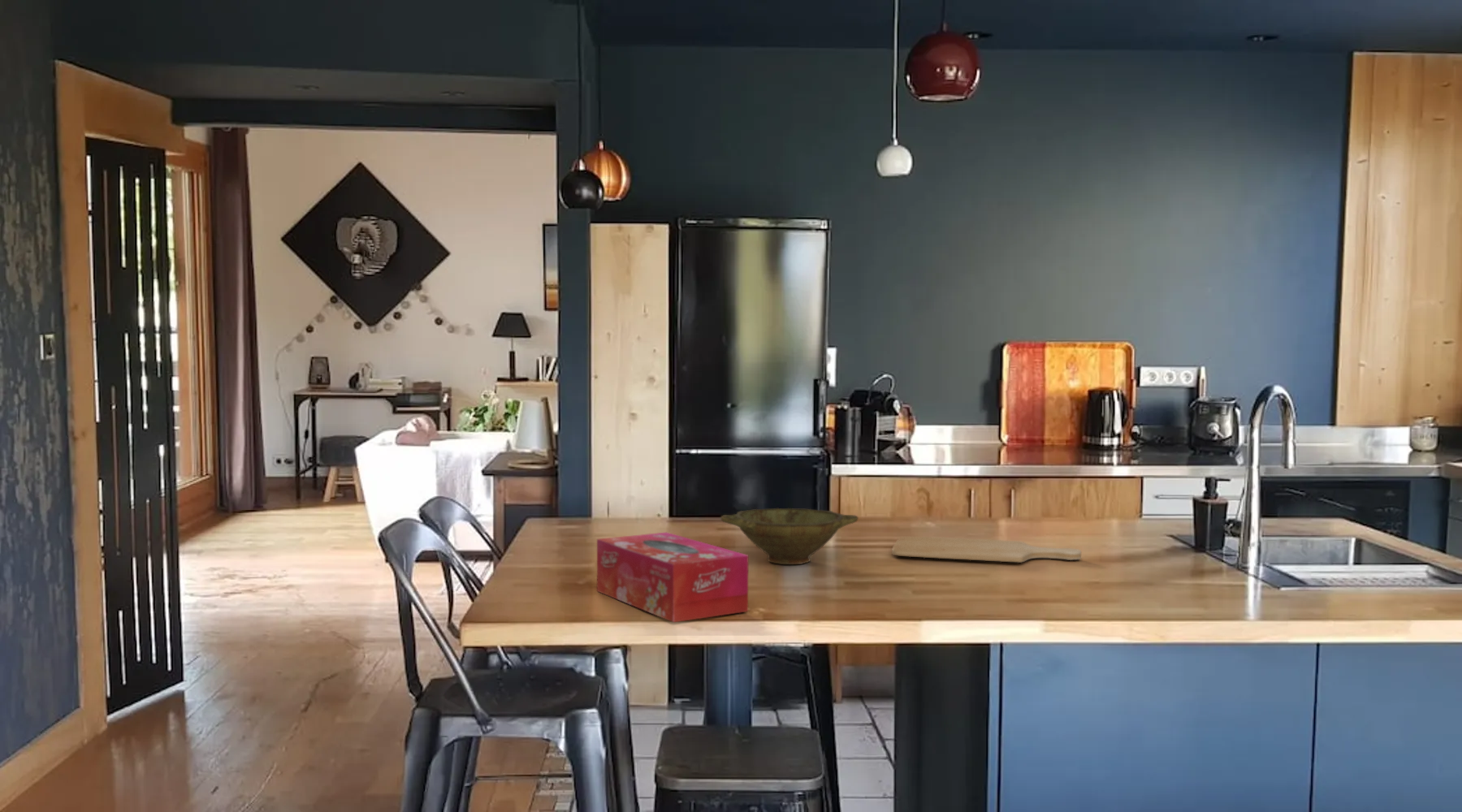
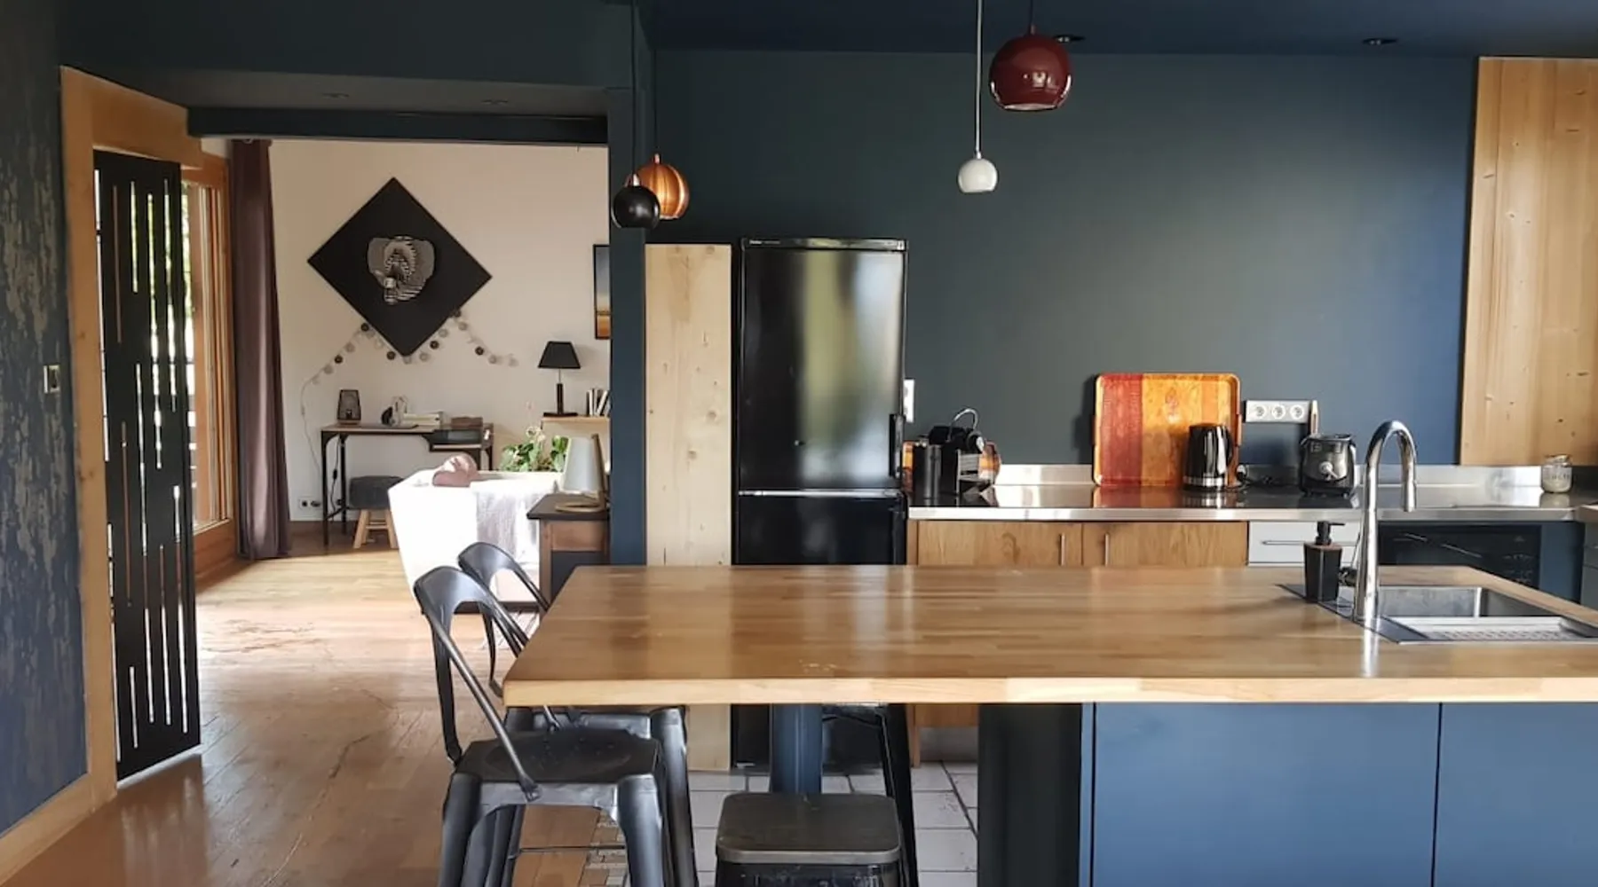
- bowl (789, 537)
- chopping board (986, 550)
- tissue box (669, 573)
